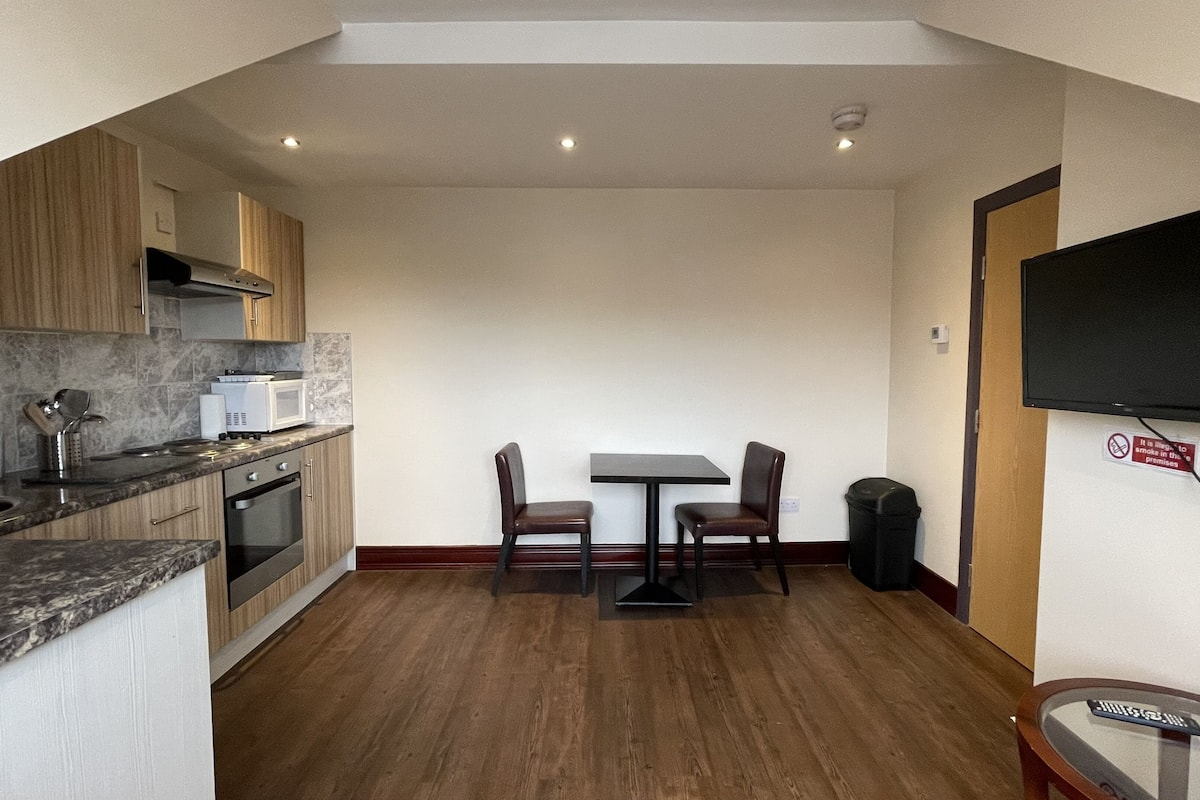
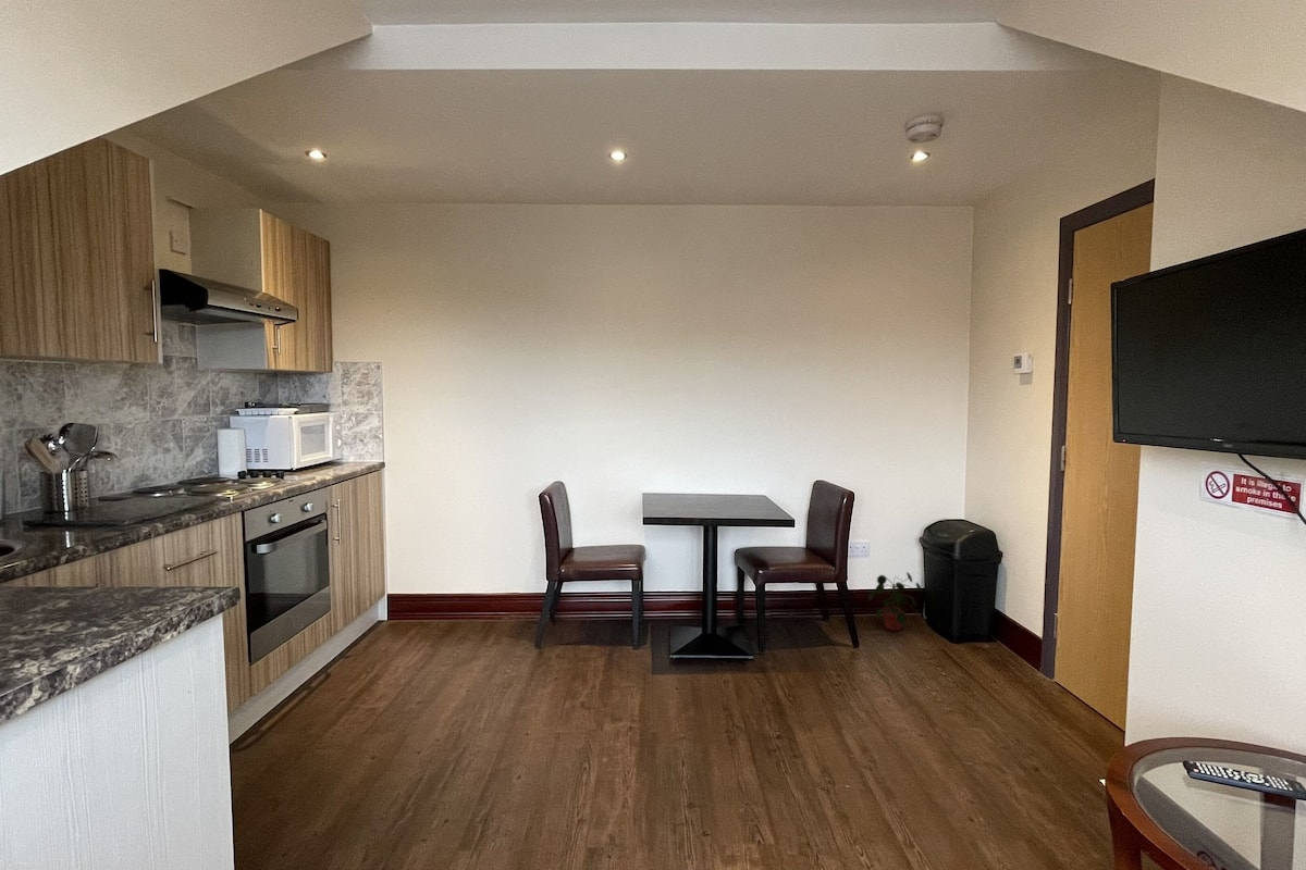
+ potted plant (897, 598)
